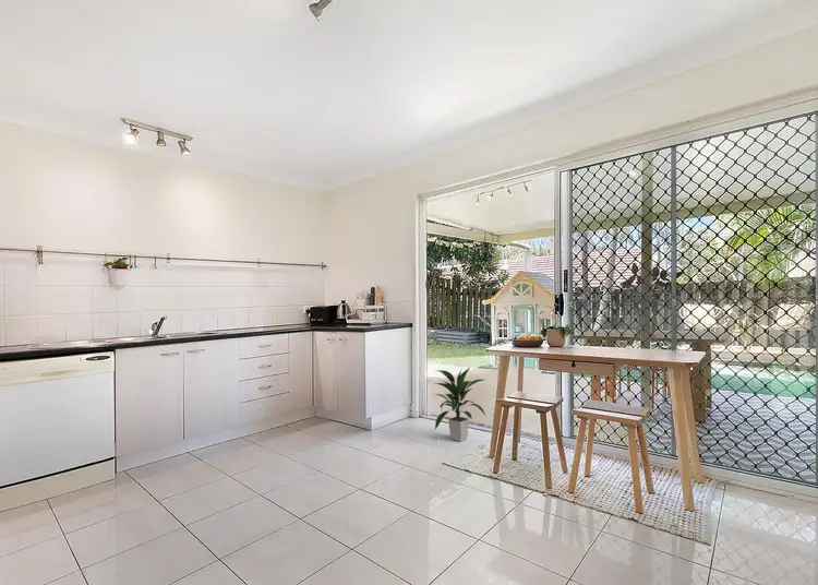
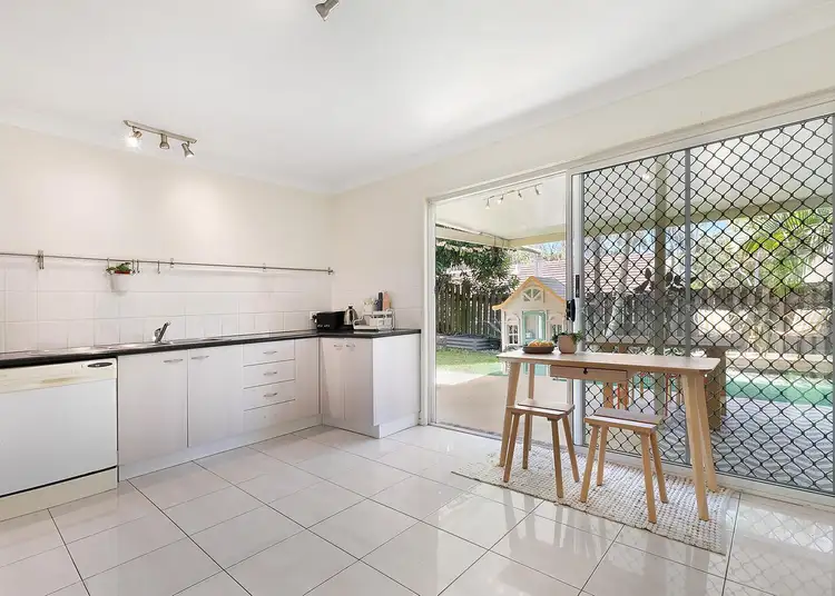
- indoor plant (455, 402)
